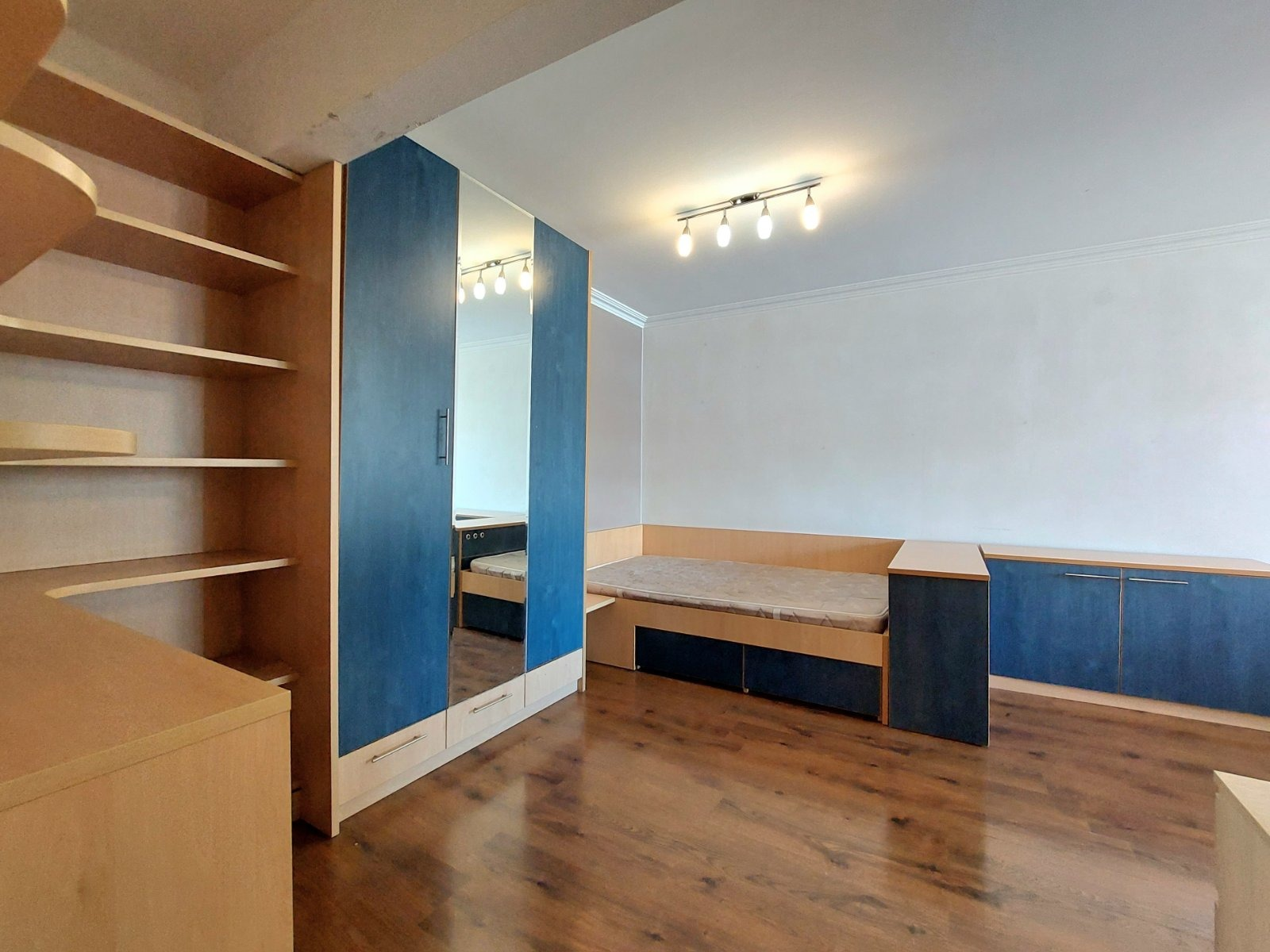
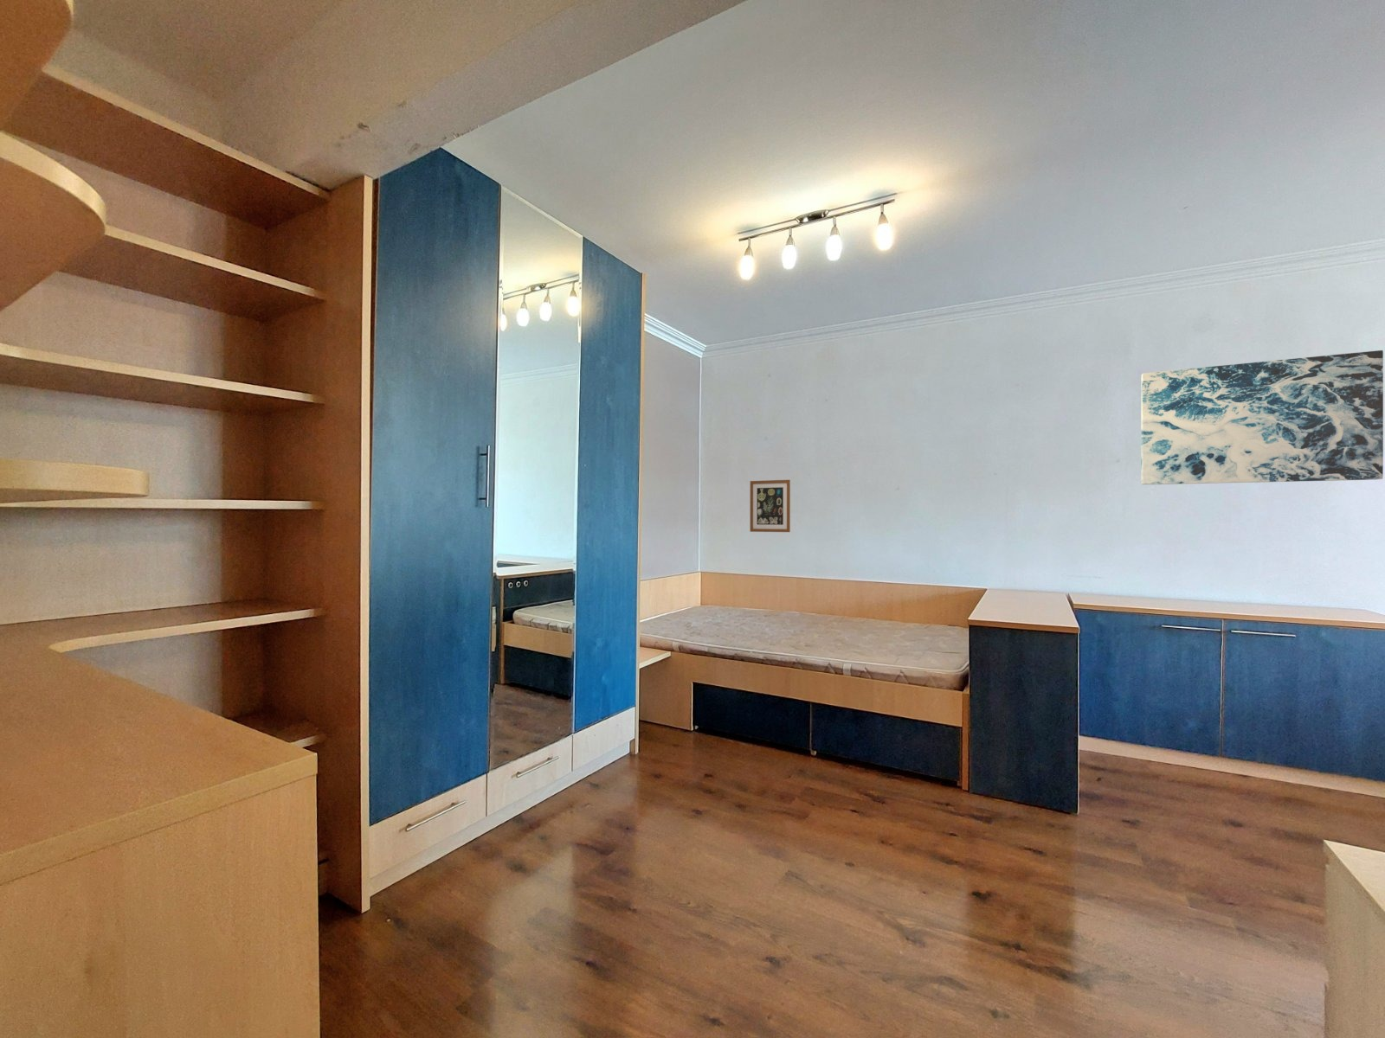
+ wall art (1252, 422)
+ wall art (770, 506)
